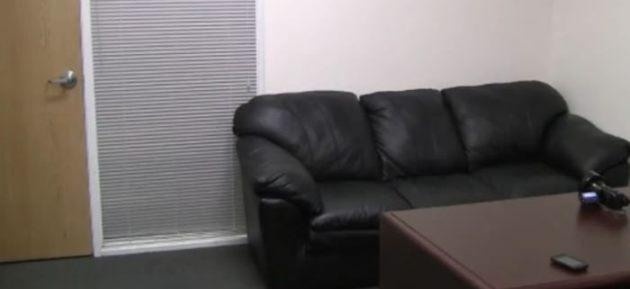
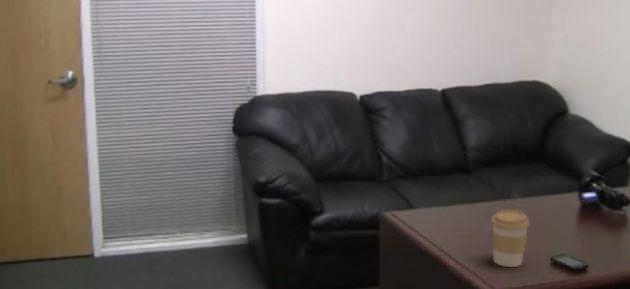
+ coffee cup (509, 237)
